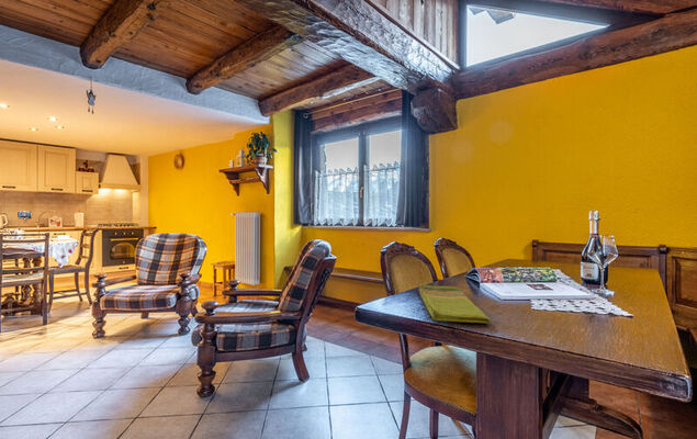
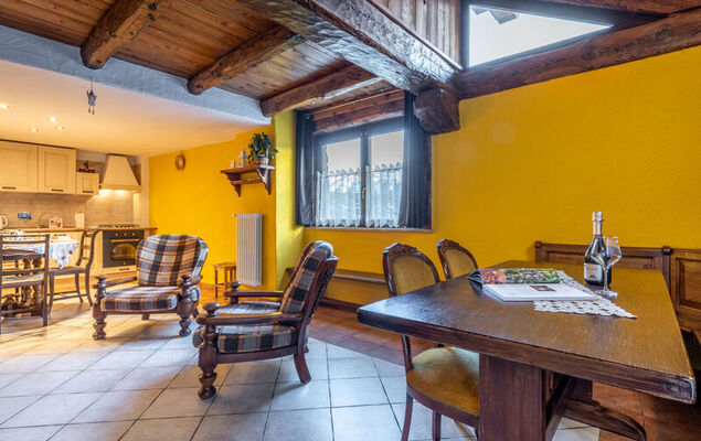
- dish towel (448, 300)
